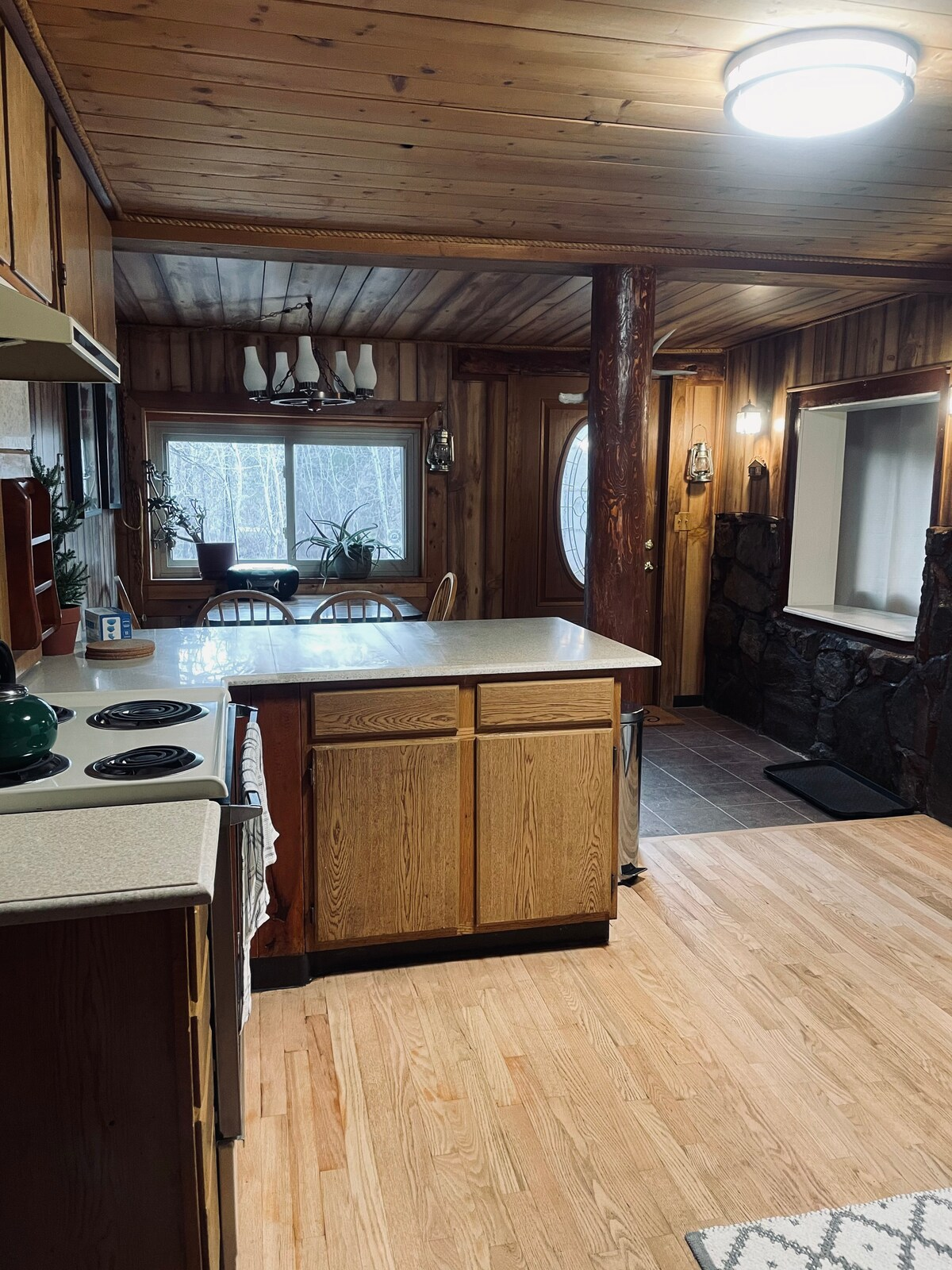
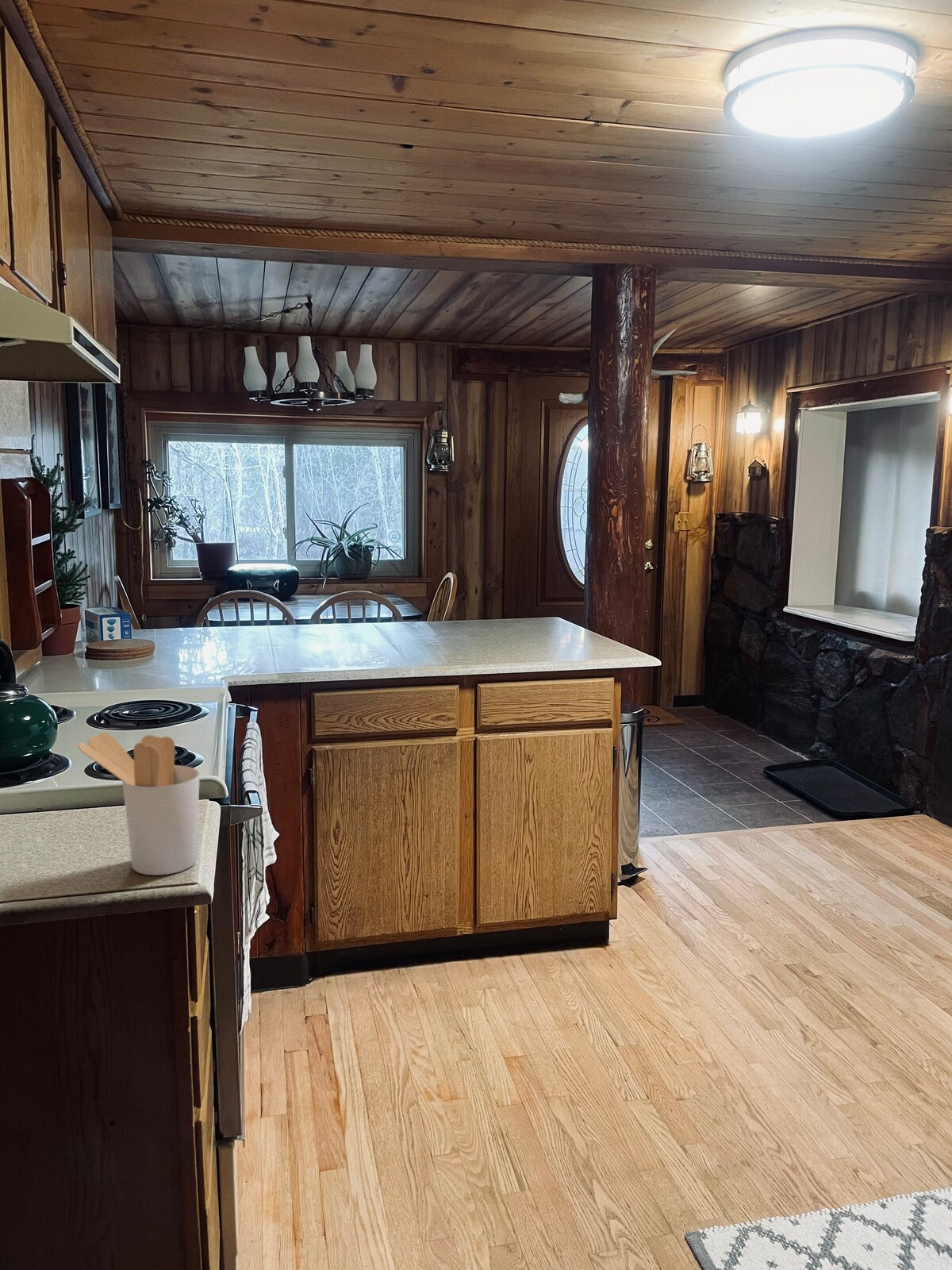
+ utensil holder (142, 798)
